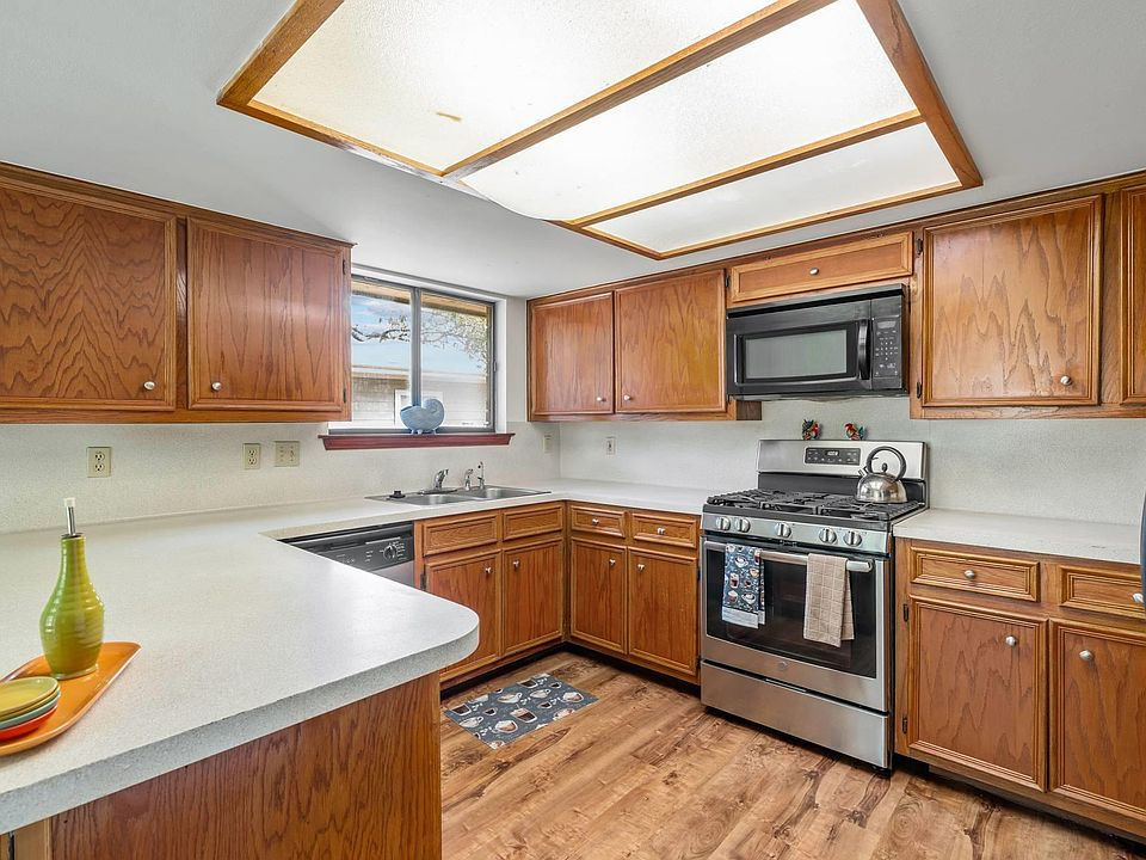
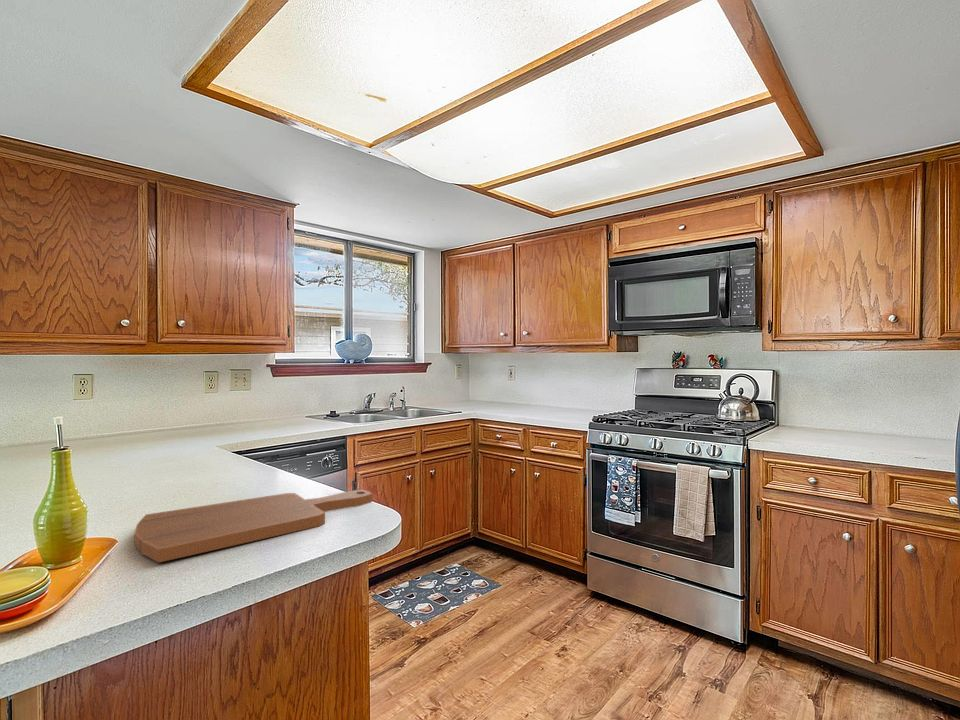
+ cutting board (248, 518)
